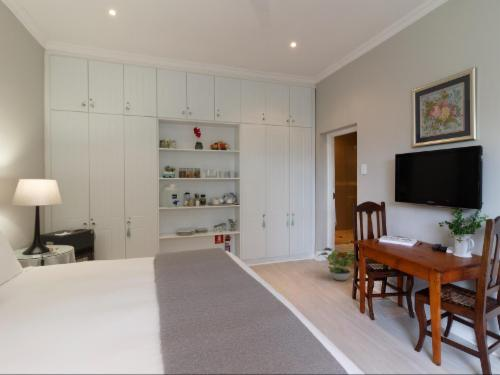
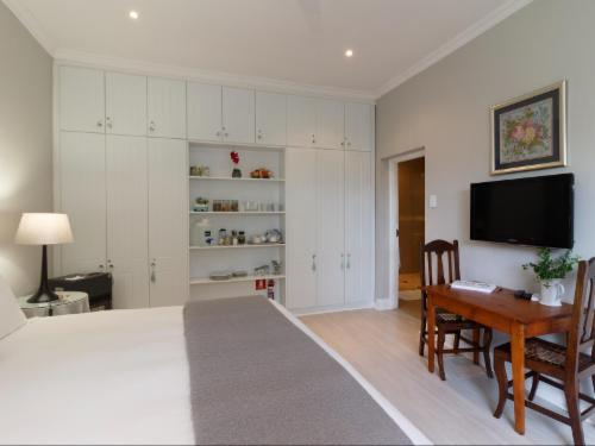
- potted plant (337, 263)
